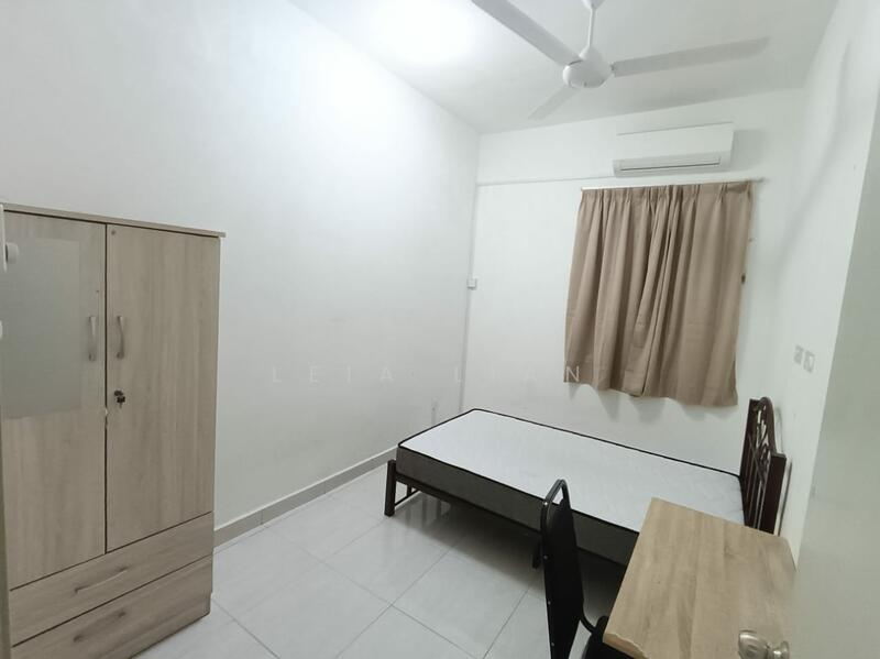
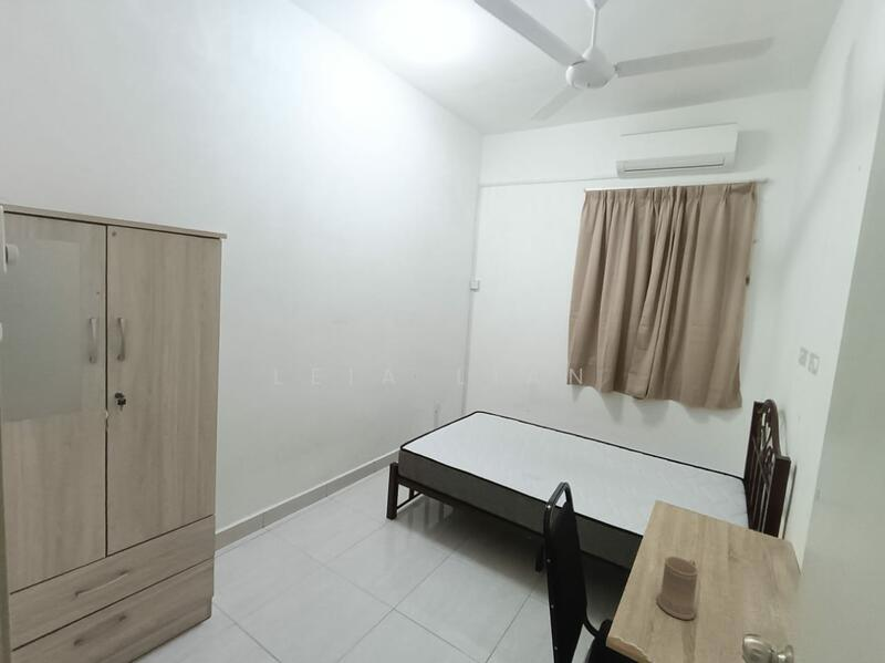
+ mug (680, 583)
